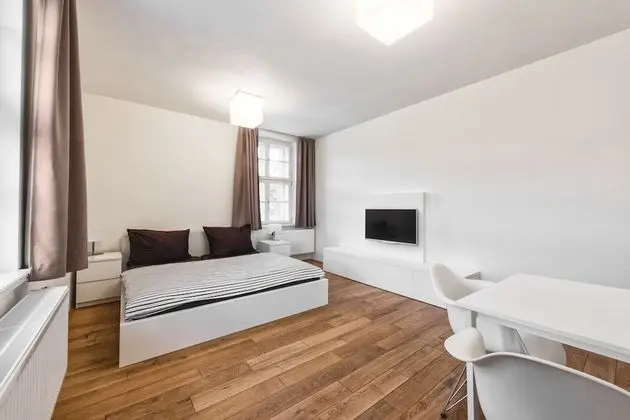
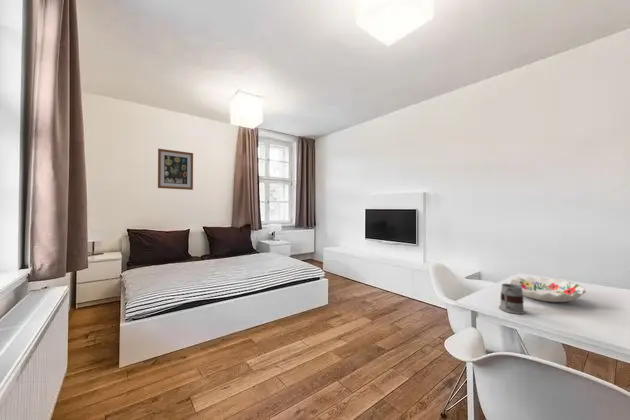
+ wall art (176, 169)
+ decorative bowl (544, 289)
+ mug (510, 298)
